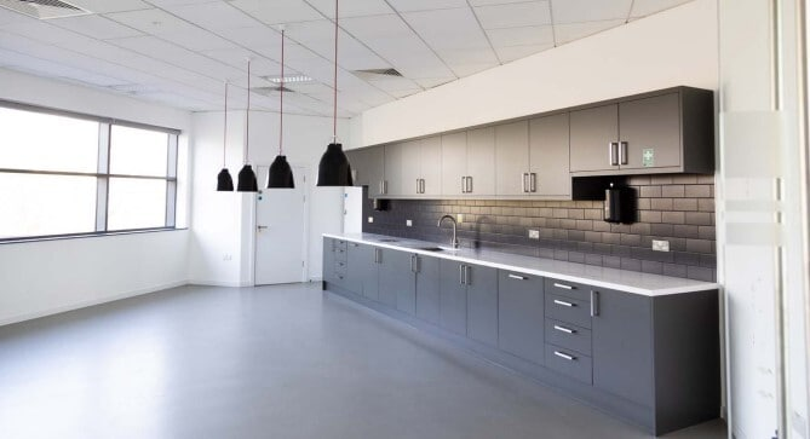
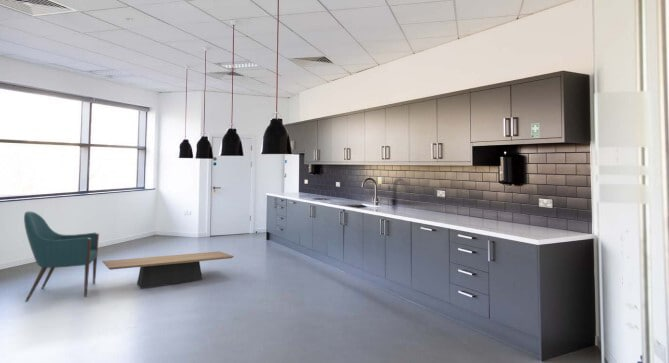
+ chair (60, 252)
+ coffee table (170, 270)
